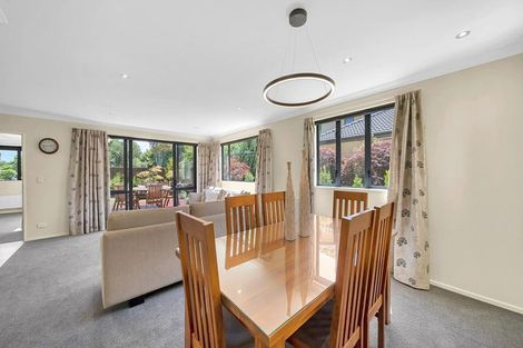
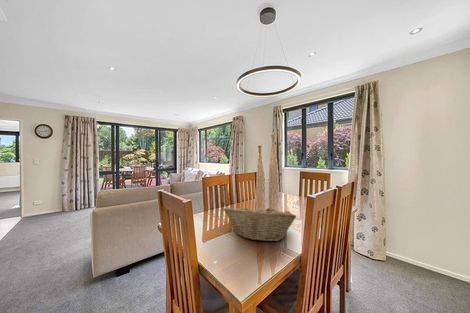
+ fruit basket (258, 218)
